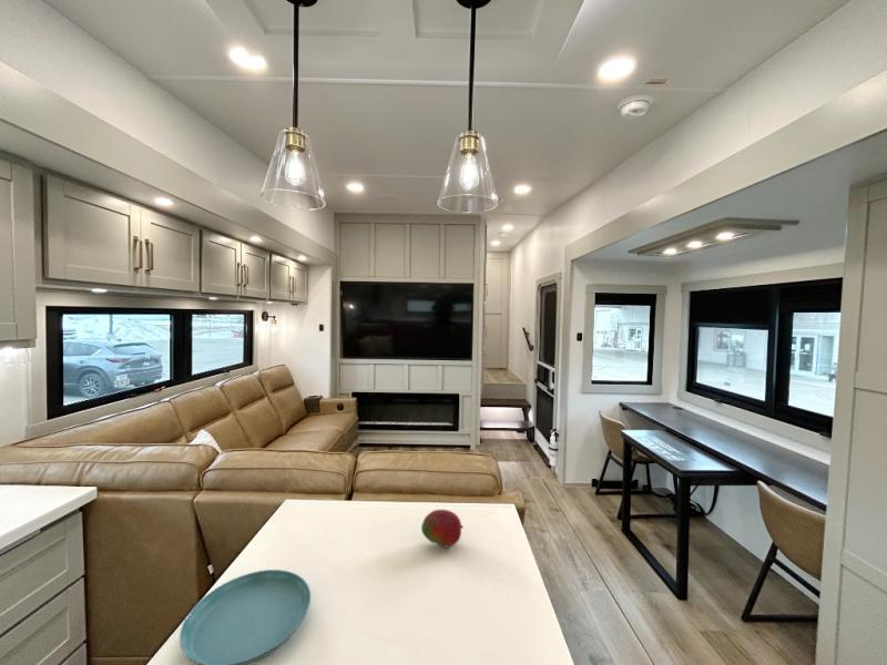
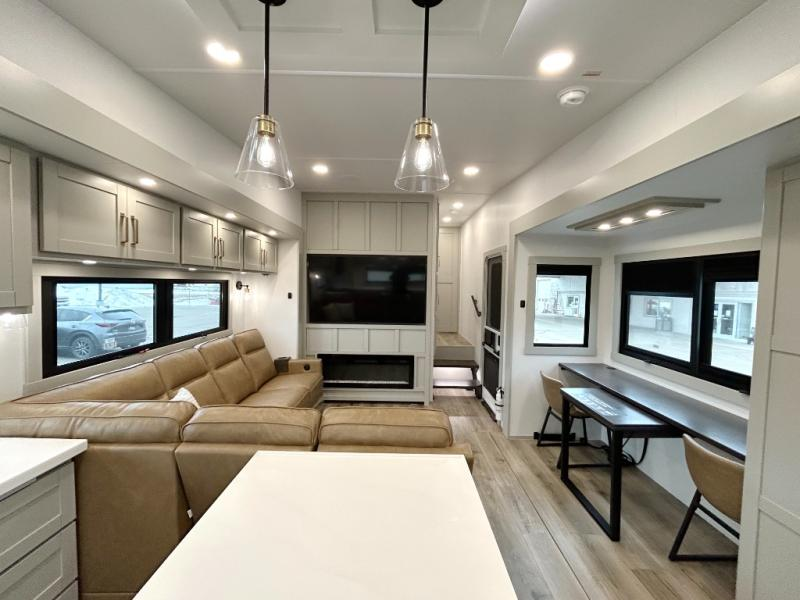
- fruit (441, 526)
- saucer (249, 616)
